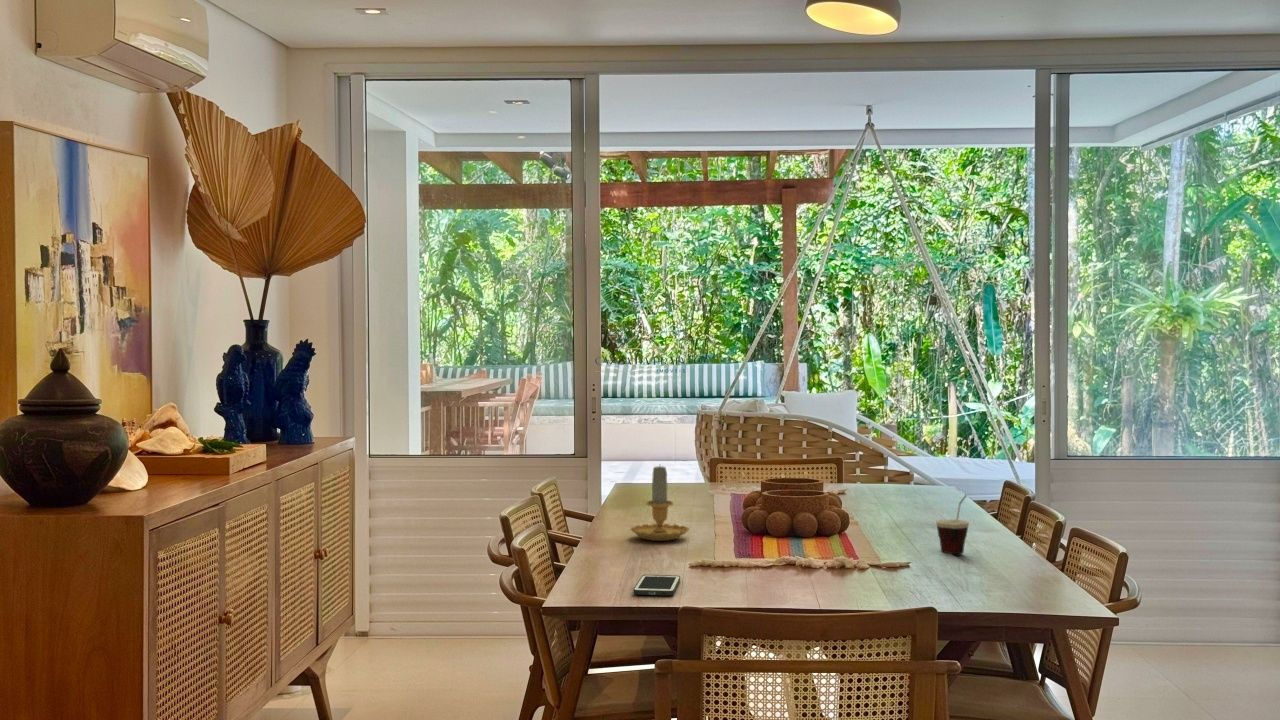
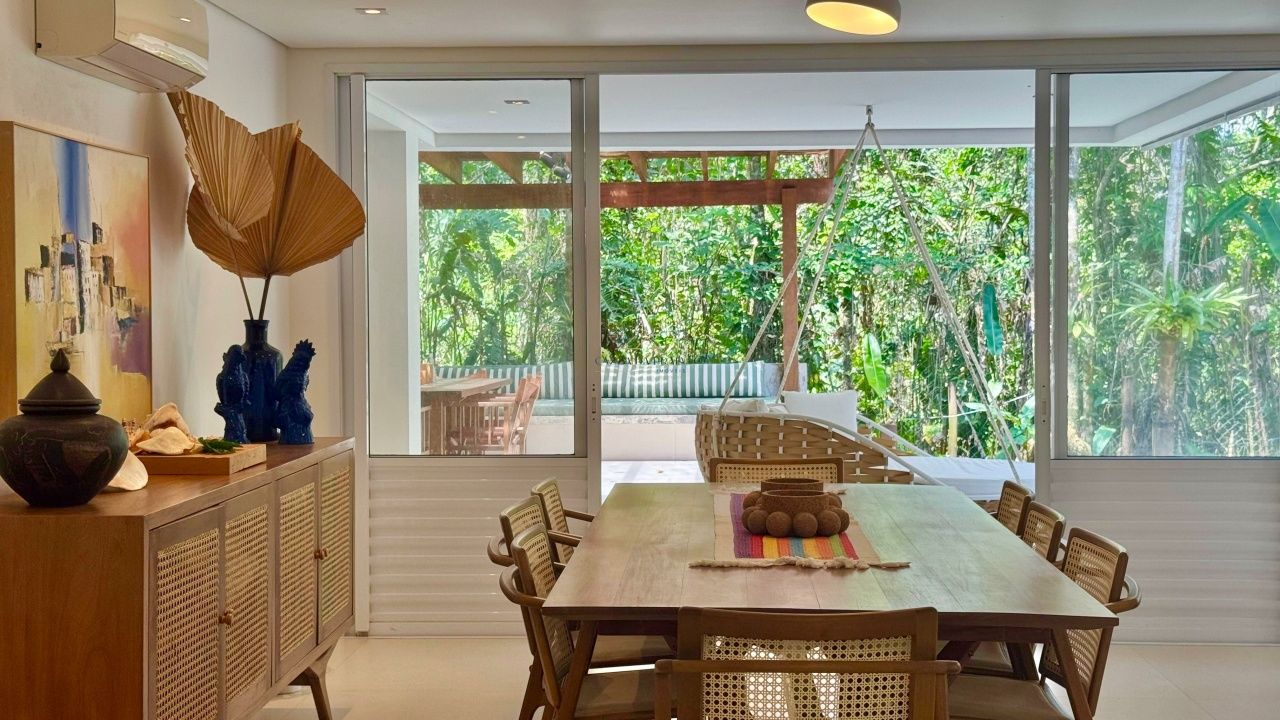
- cell phone (657, 585)
- candle (659, 499)
- cup (956, 524)
